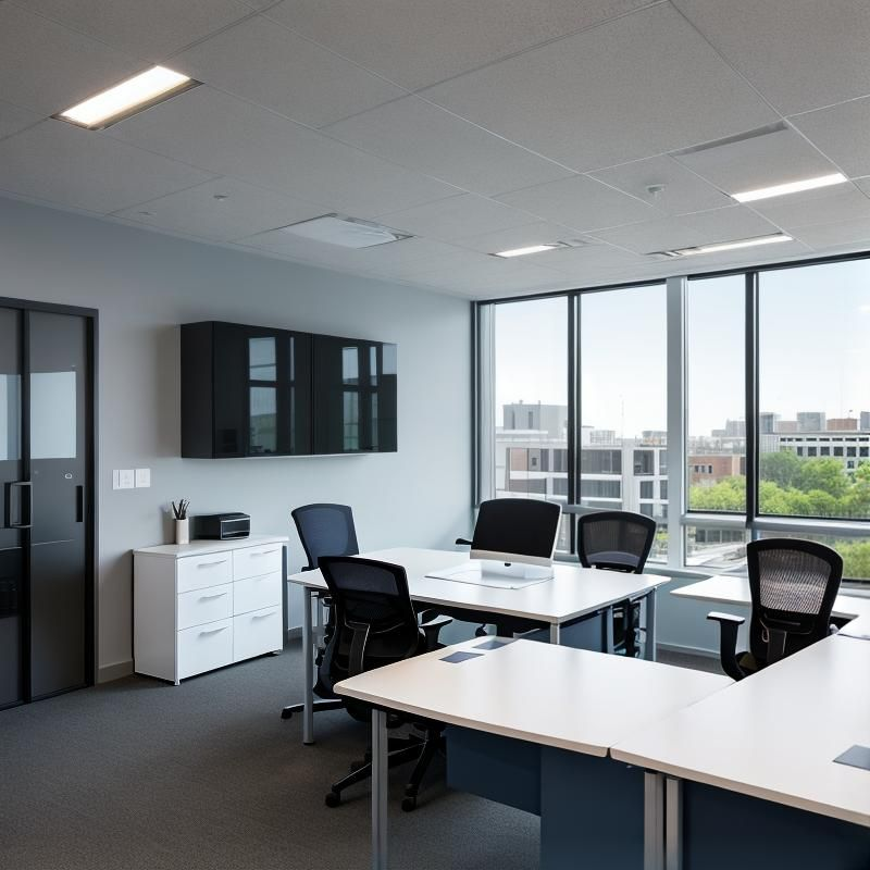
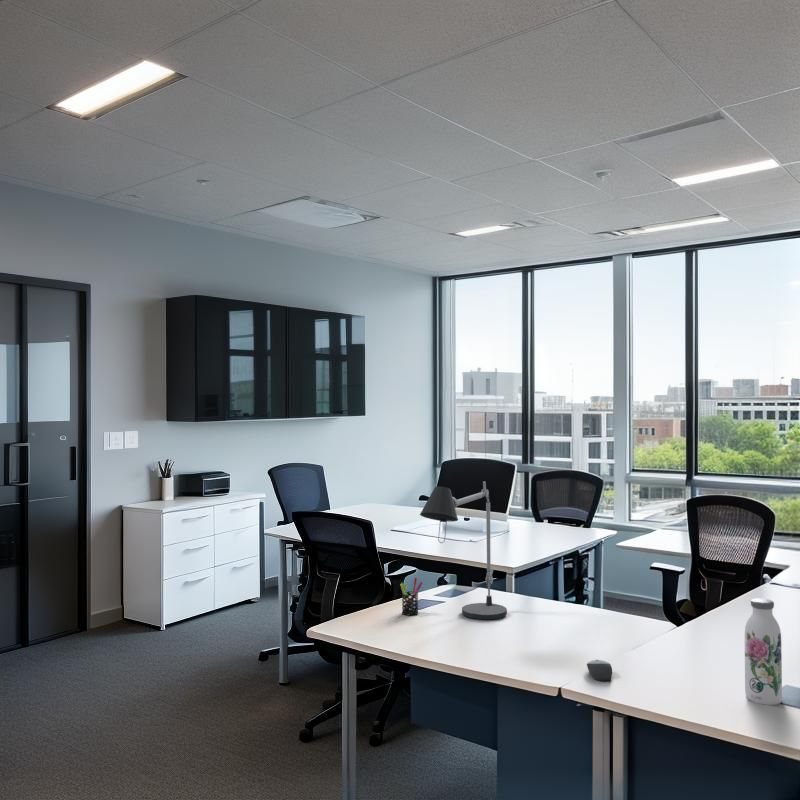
+ computer mouse (599, 667)
+ pen holder (409, 595)
+ water bottle (762, 649)
+ desk lamp (487, 553)
